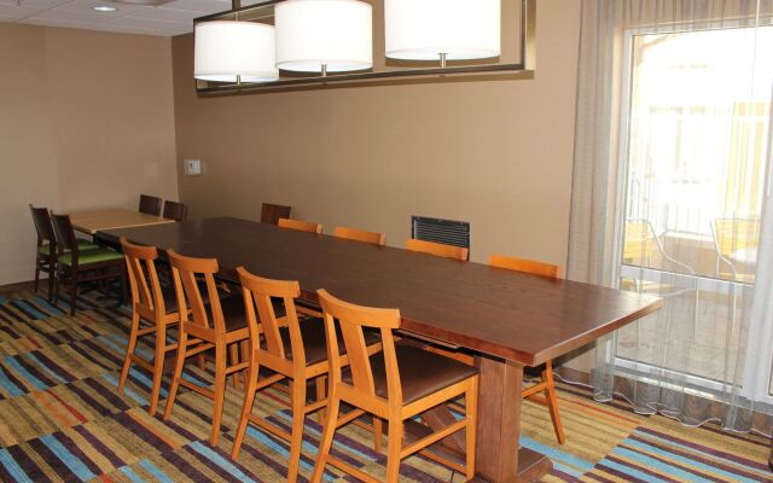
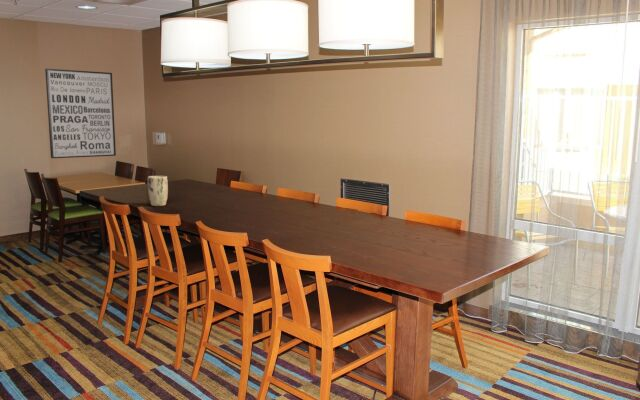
+ wall art (82, 114)
+ plant pot (157, 190)
